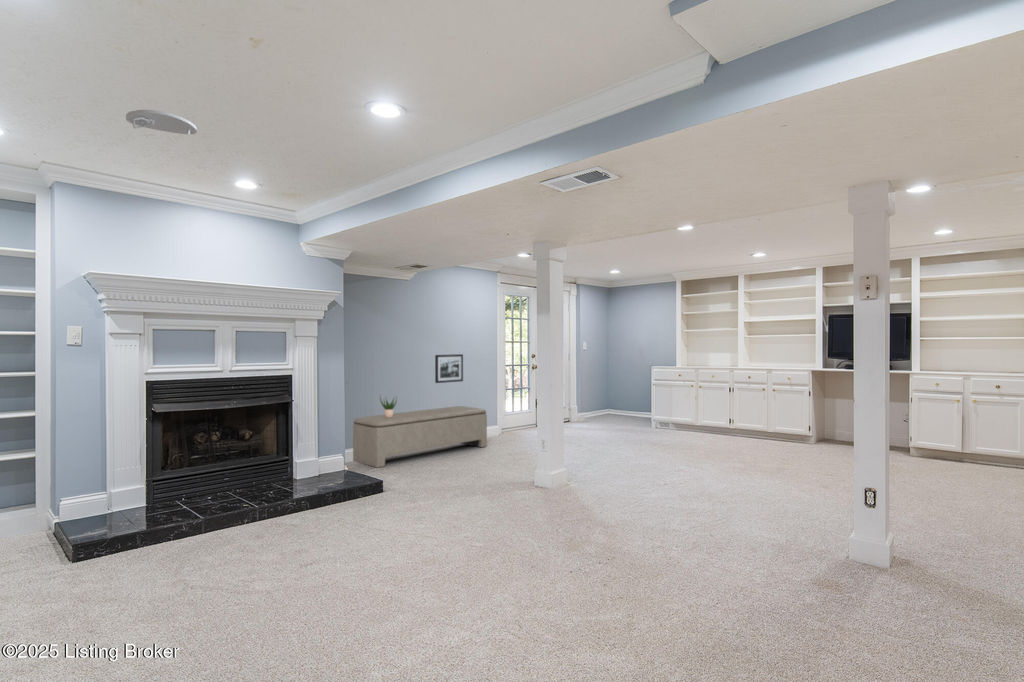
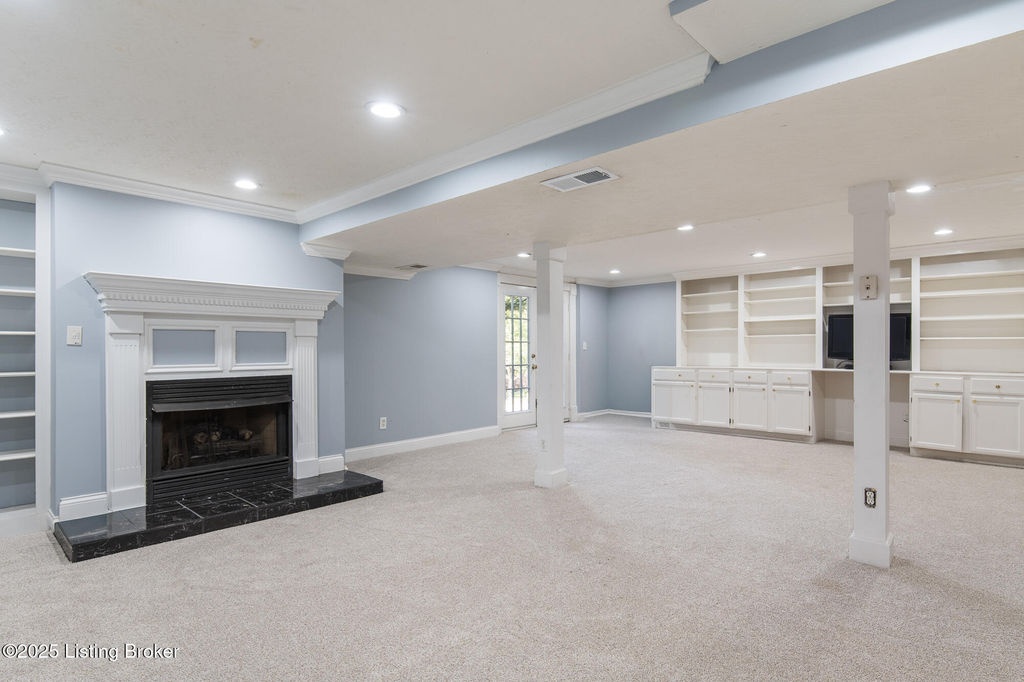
- potted plant (388, 404)
- picture frame (449, 368)
- bench (424, 432)
- smoke detector (162, 125)
